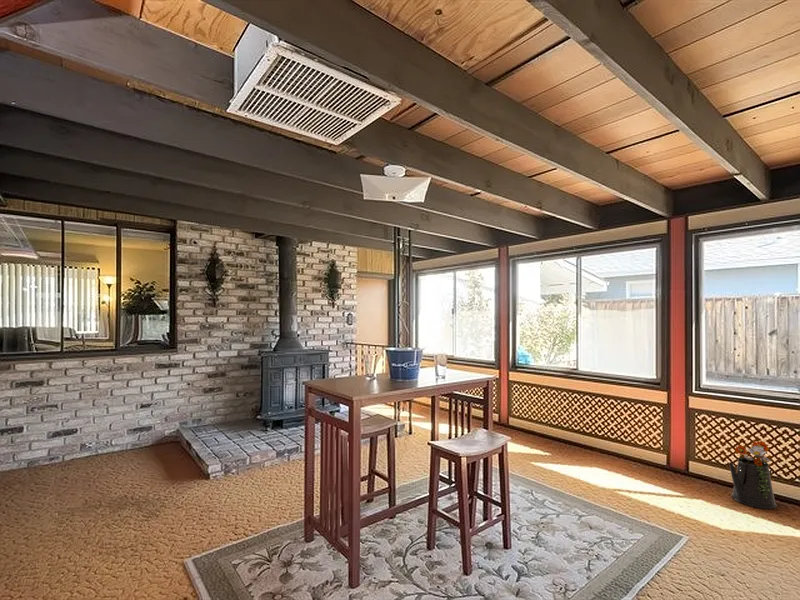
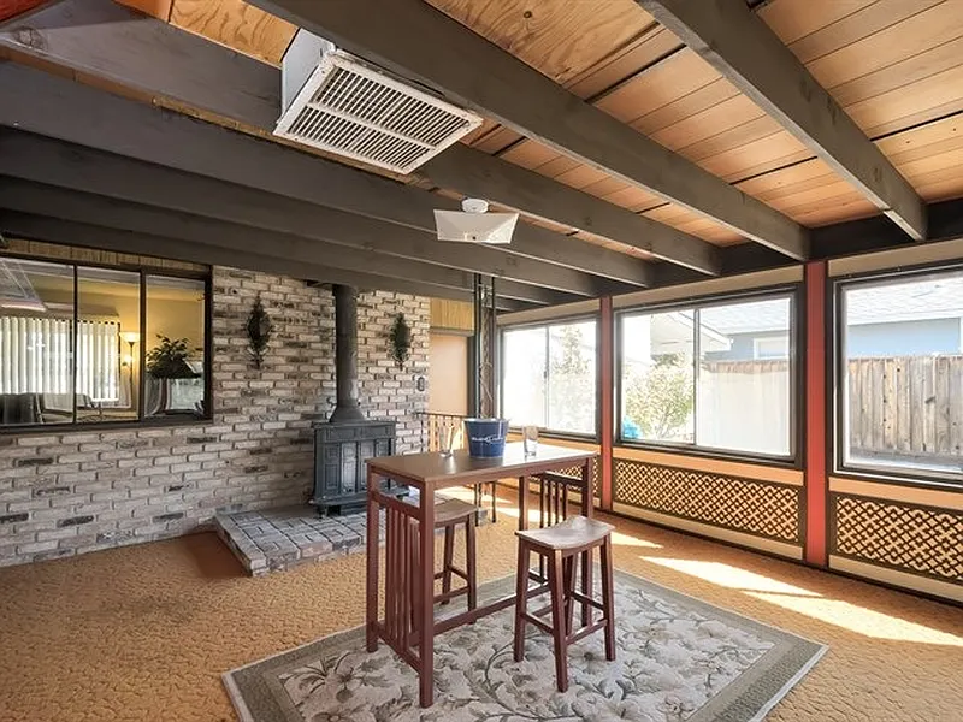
- watering can (752, 471)
